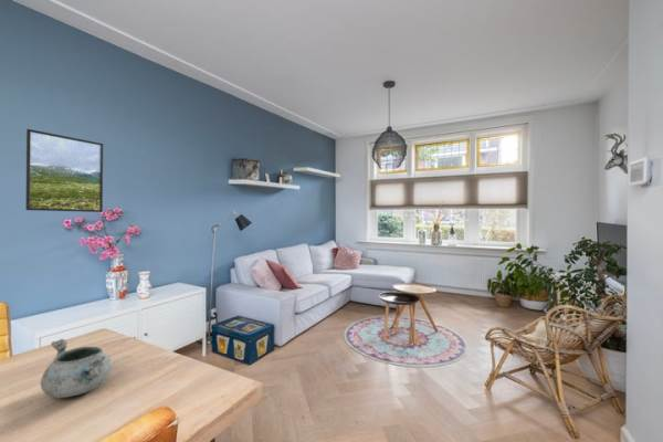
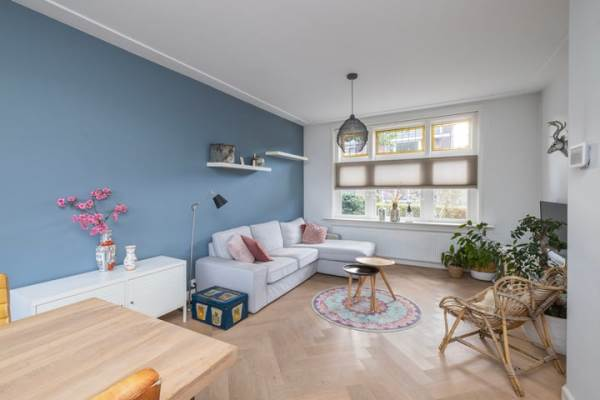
- decorative bowl (78, 368)
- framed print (67, 173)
